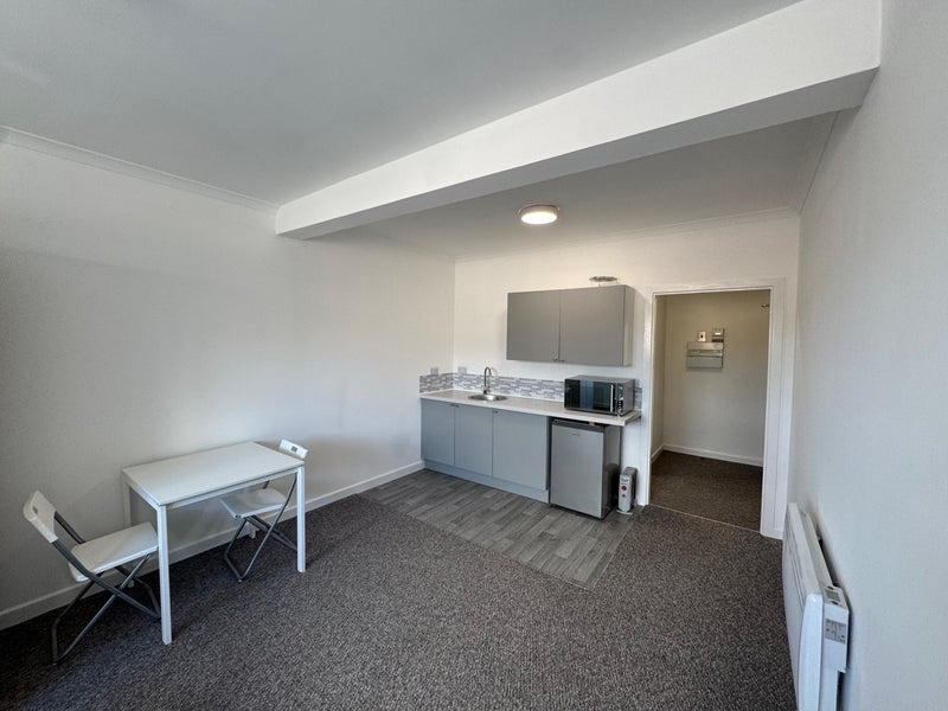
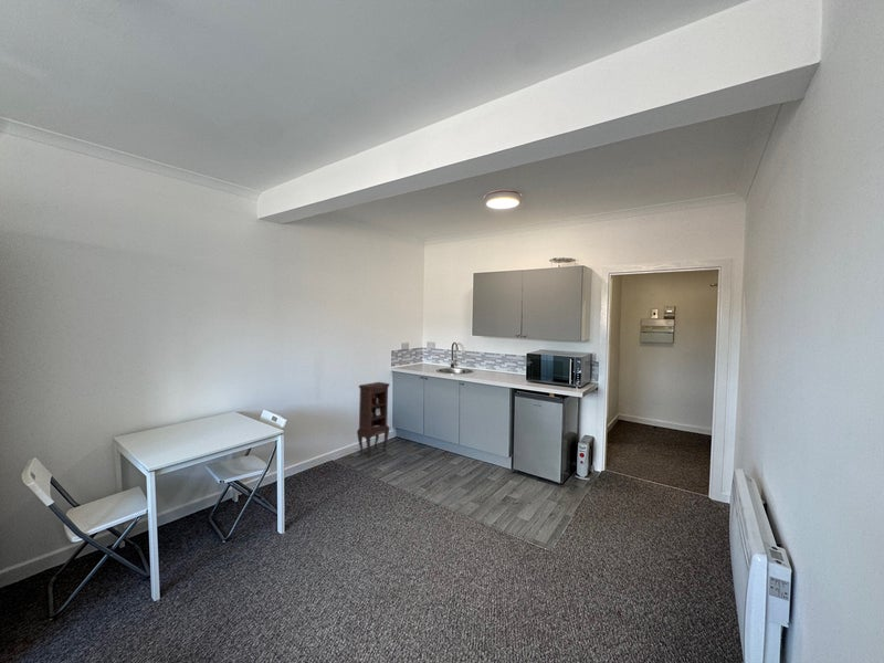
+ cabinet (373, 418)
